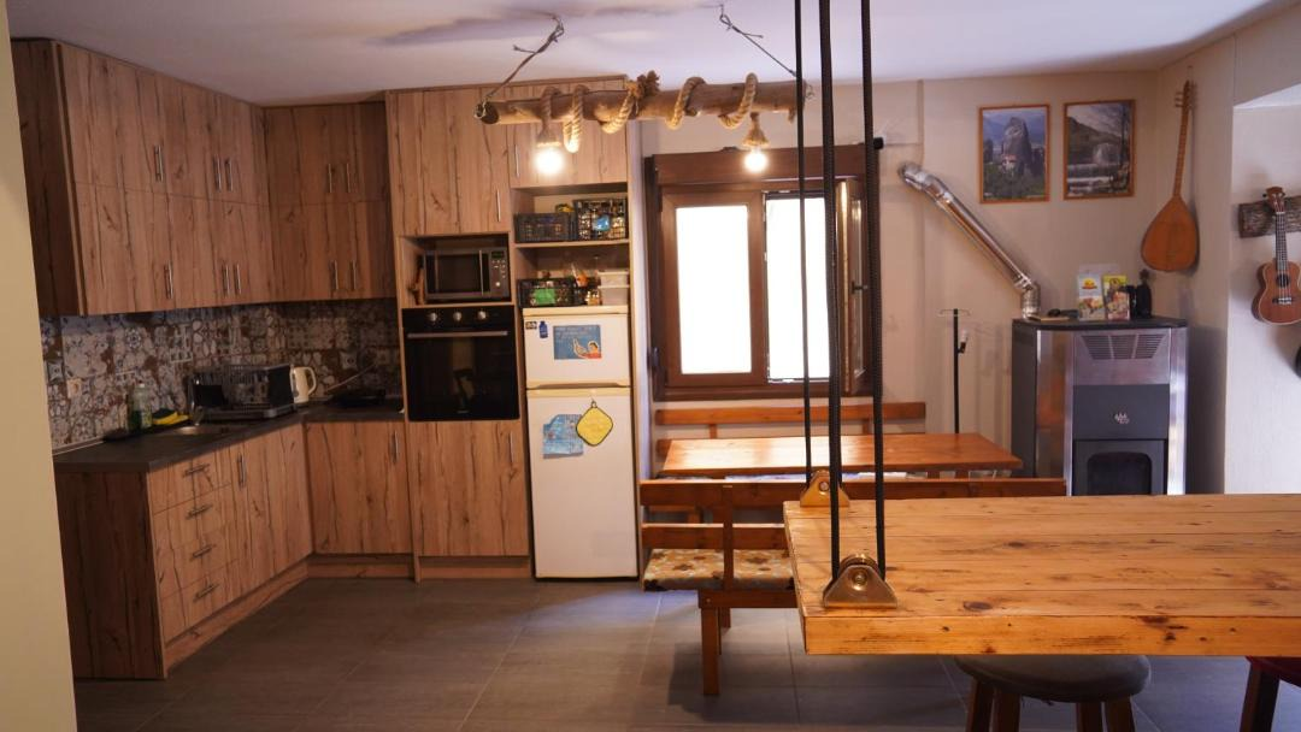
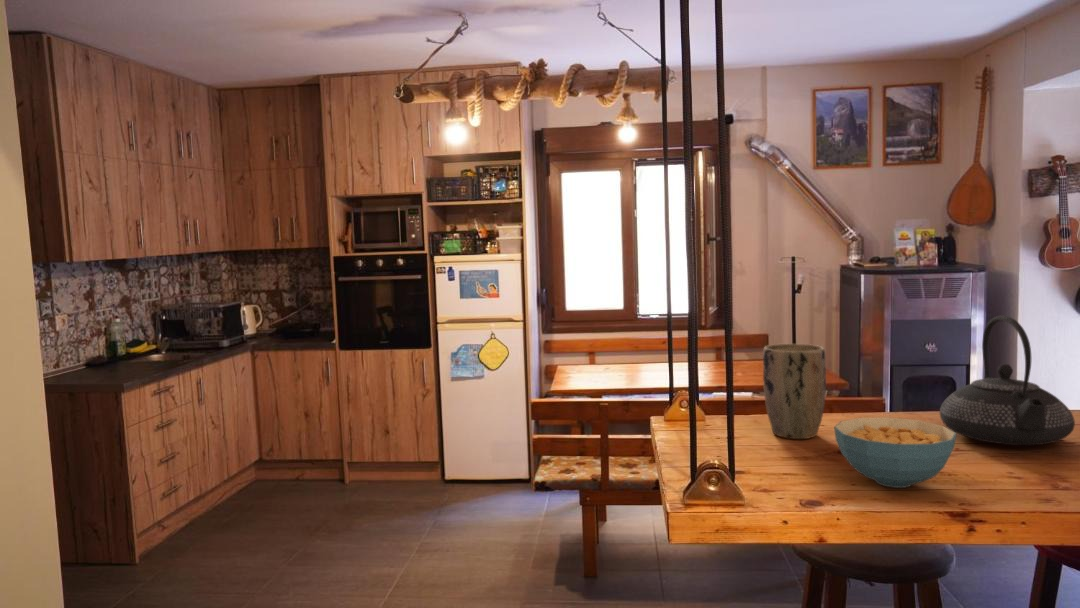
+ teapot (1008, 379)
+ plant pot (794, 390)
+ cereal bowl (893, 456)
